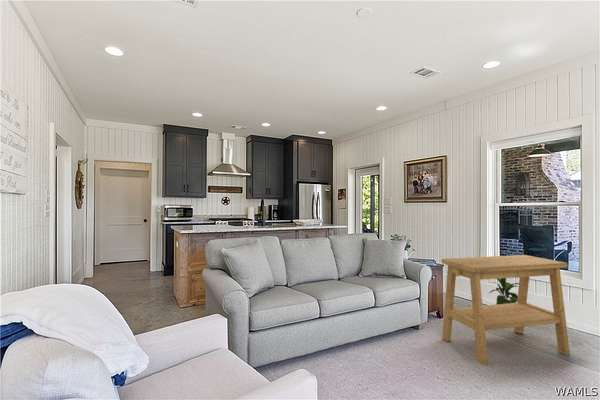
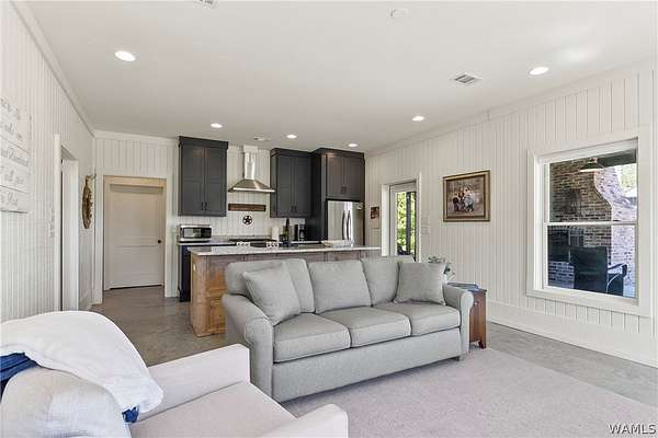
- house plant (507, 294)
- side table (502, 304)
